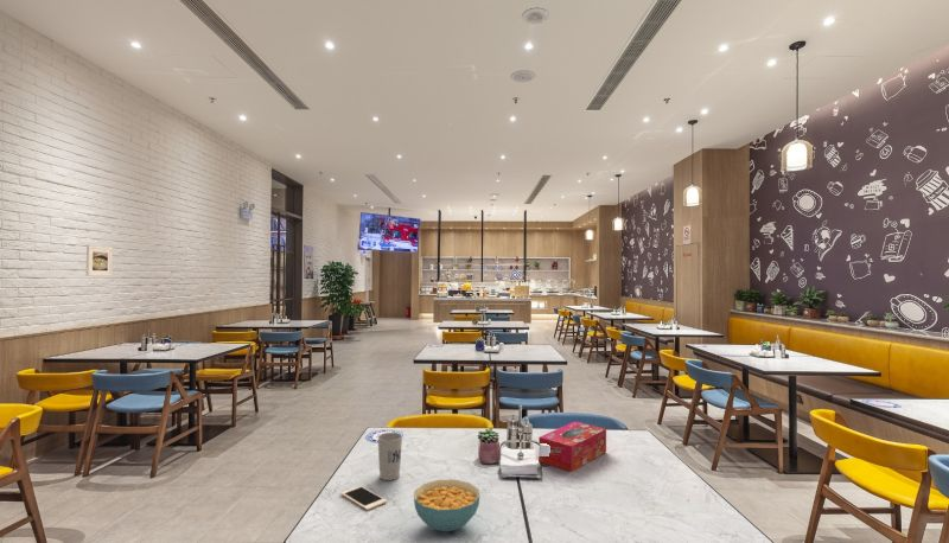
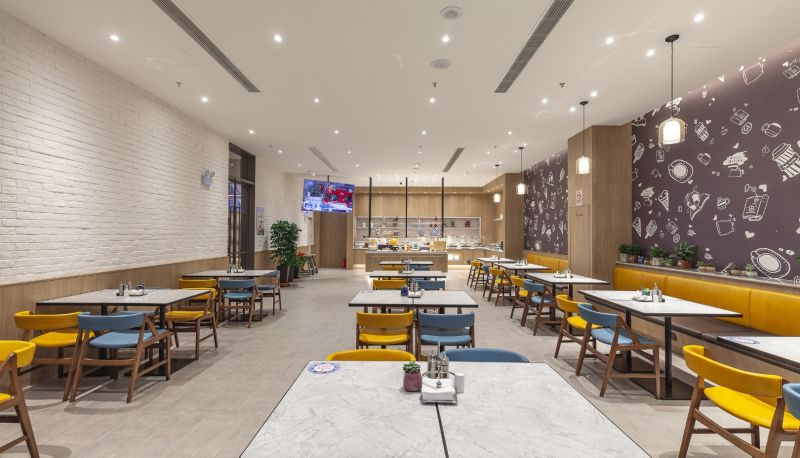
- cereal bowl (446, 510)
- cup (389, 456)
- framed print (100, 261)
- tissue box (573, 445)
- cell phone (363, 497)
